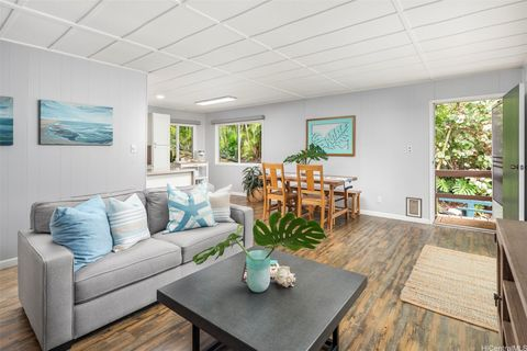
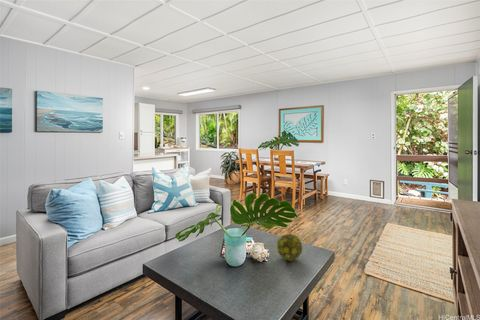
+ decorative ball (289, 246)
